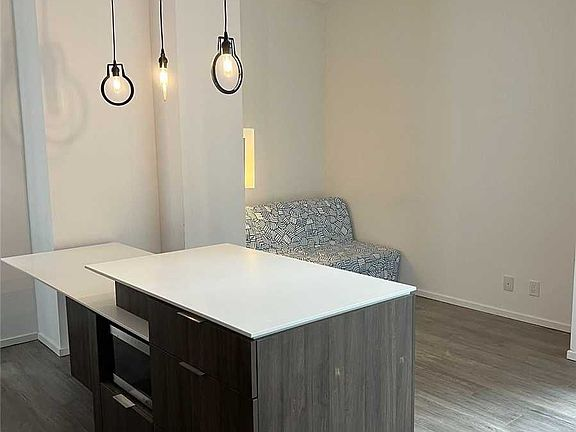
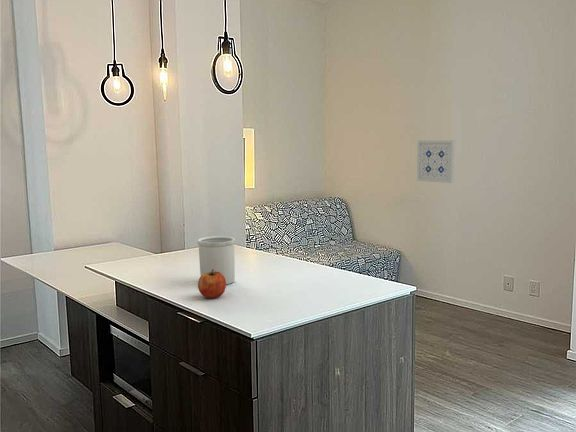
+ fruit (212, 283)
+ utensil holder (216, 260)
+ wall art (435, 161)
